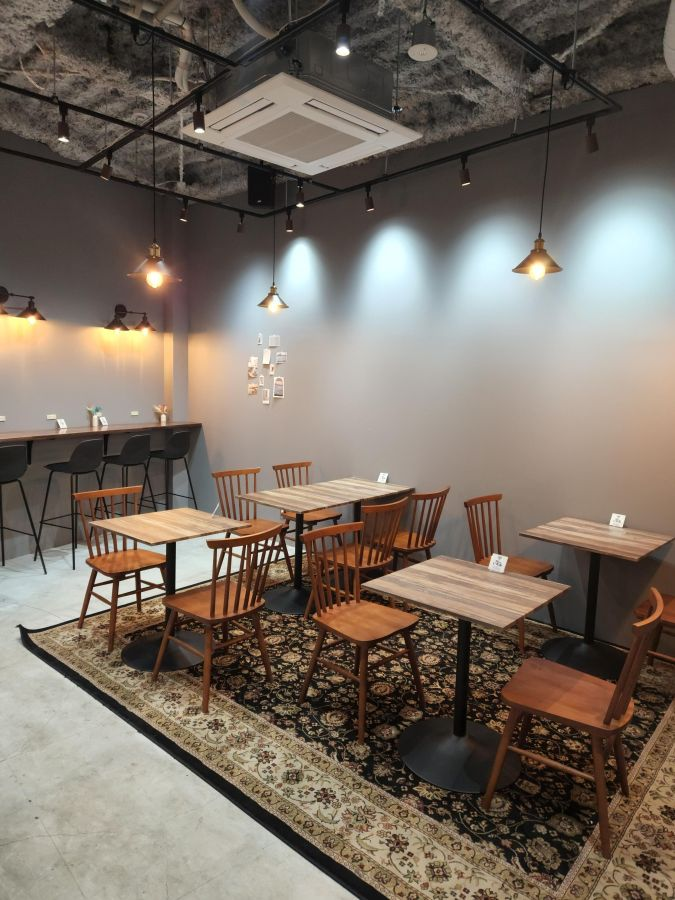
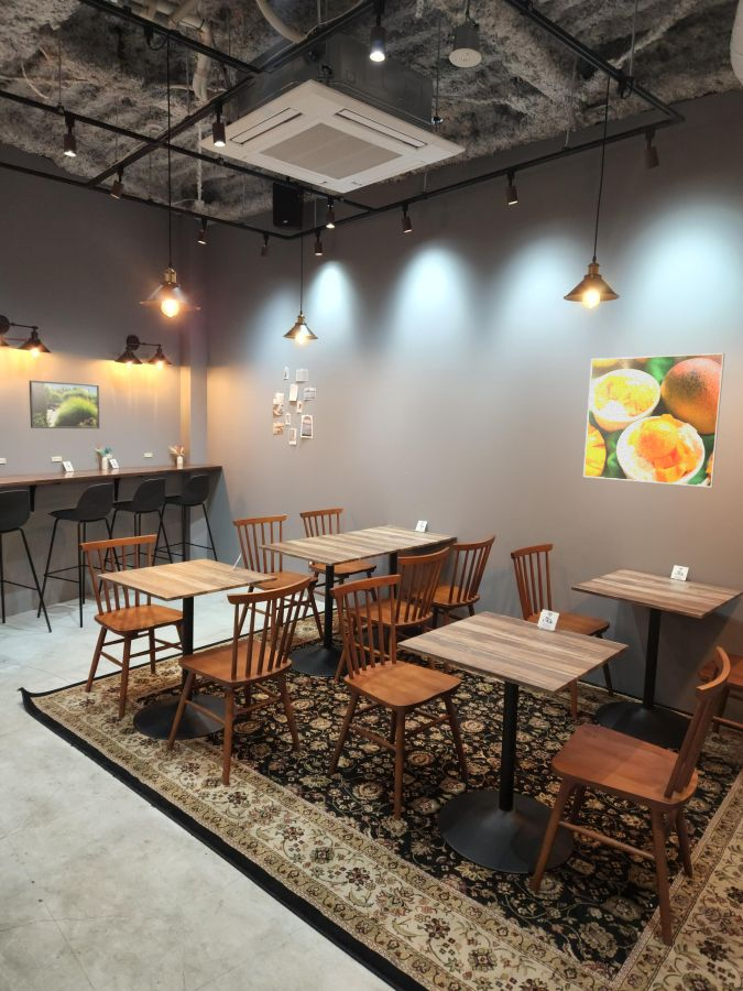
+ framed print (648, 420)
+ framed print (65, 405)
